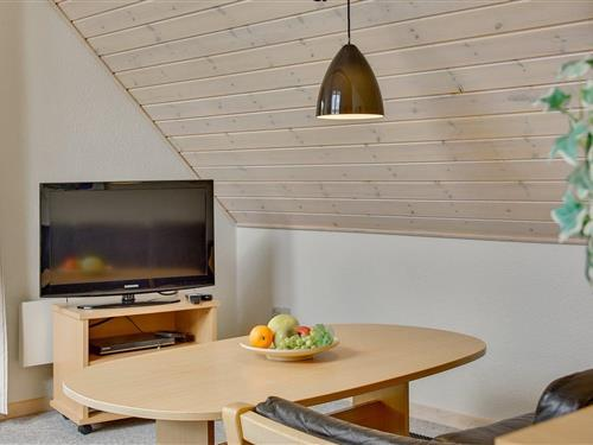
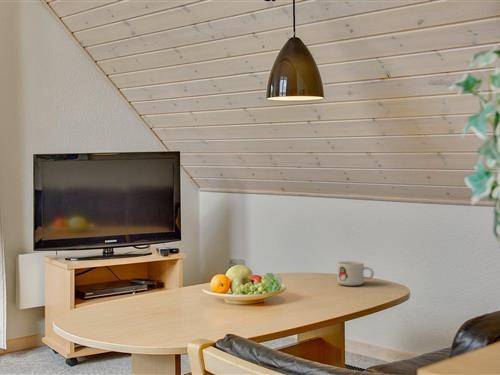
+ mug (355, 273)
